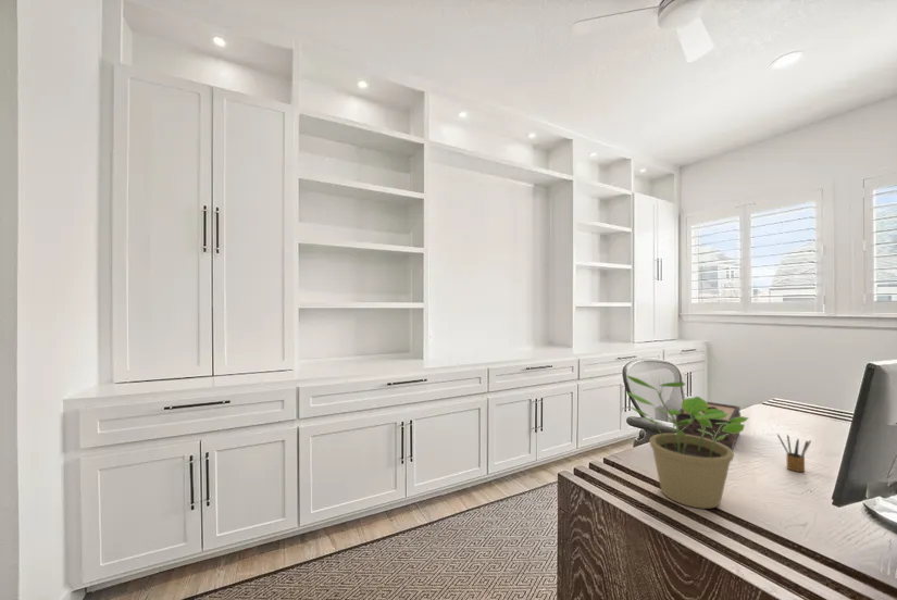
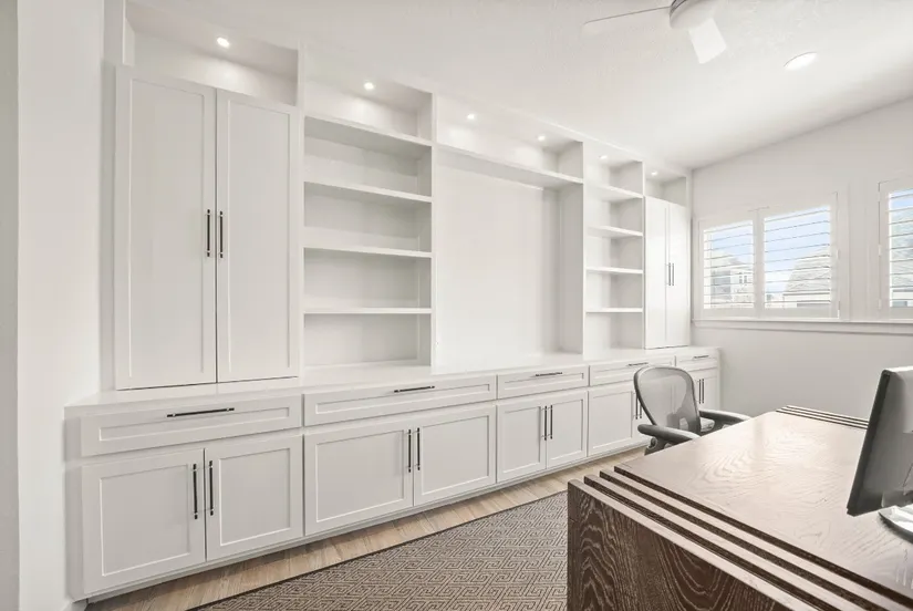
- potted plant (684, 434)
- tissue box (710, 422)
- pencil box (794, 452)
